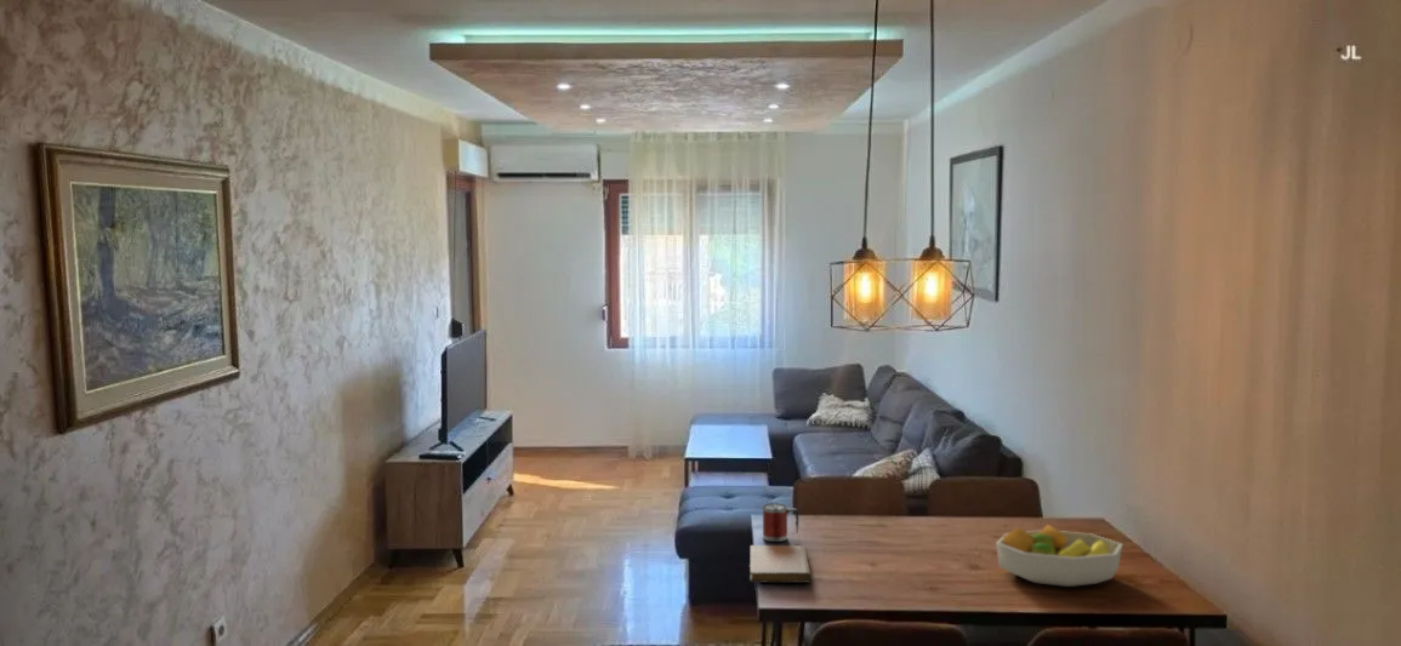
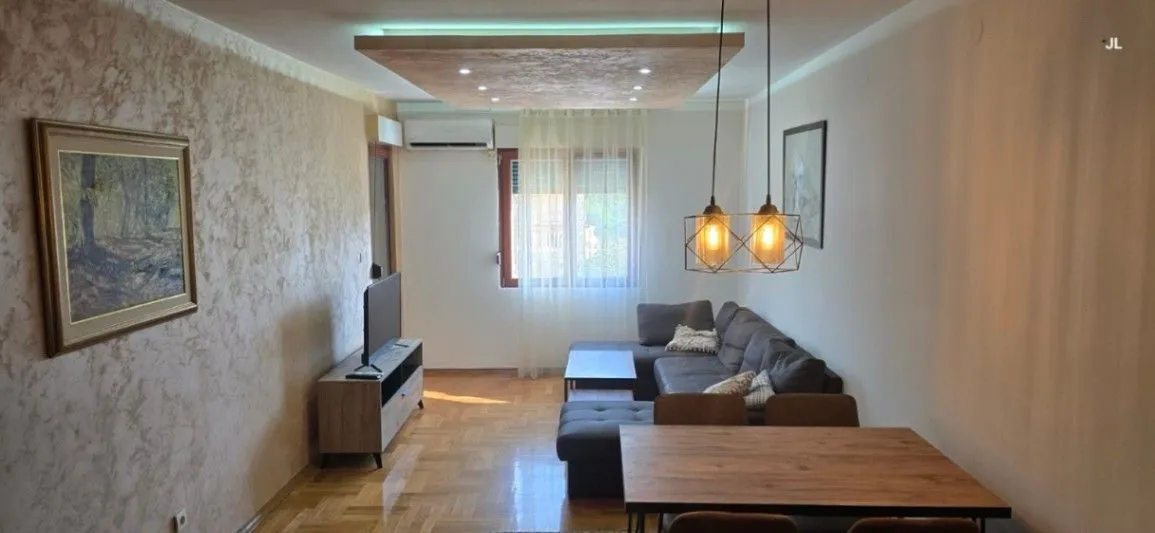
- notebook (779, 562)
- mug (779, 521)
- fruit bowl (1058, 551)
